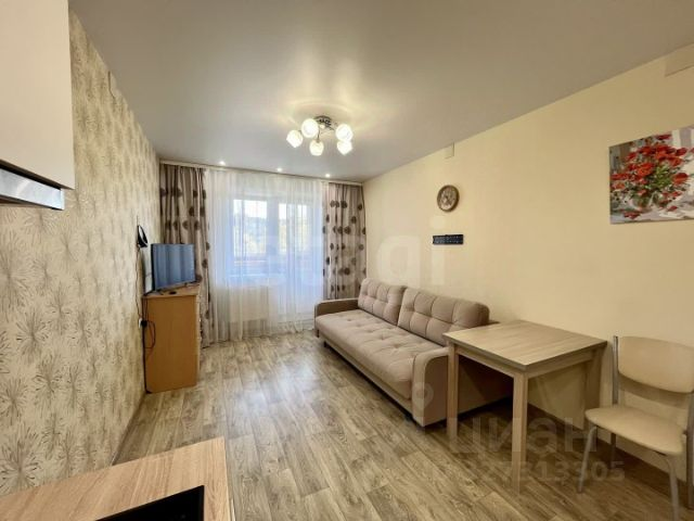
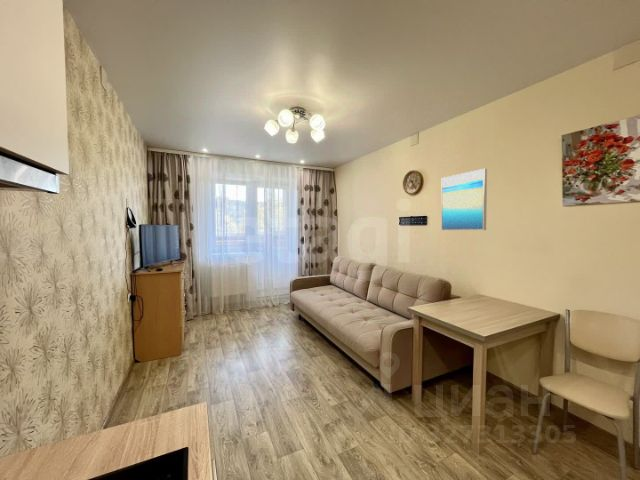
+ wall art (462, 202)
